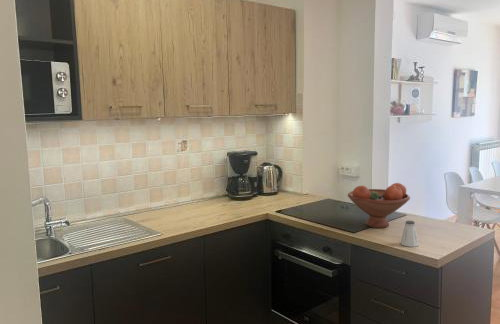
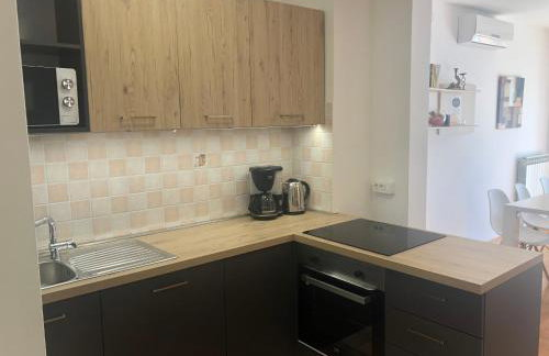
- fruit bowl (377, 204)
- saltshaker (409, 232)
